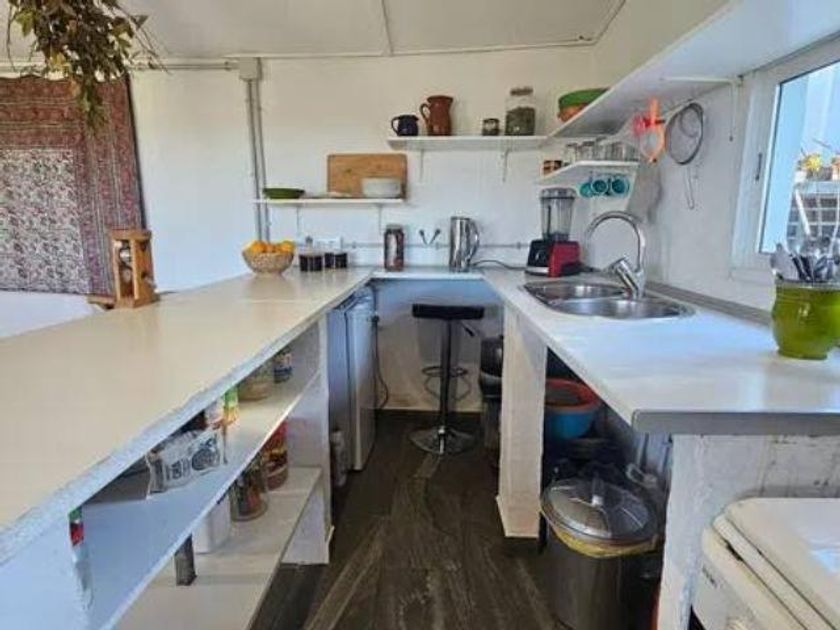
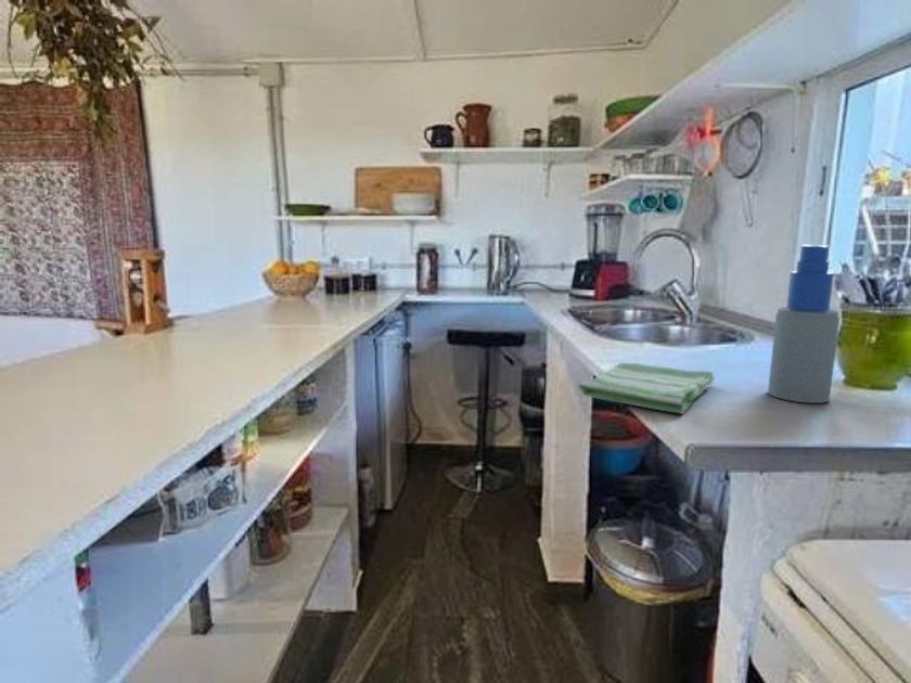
+ dish towel (647, 382)
+ spray bottle (806, 321)
